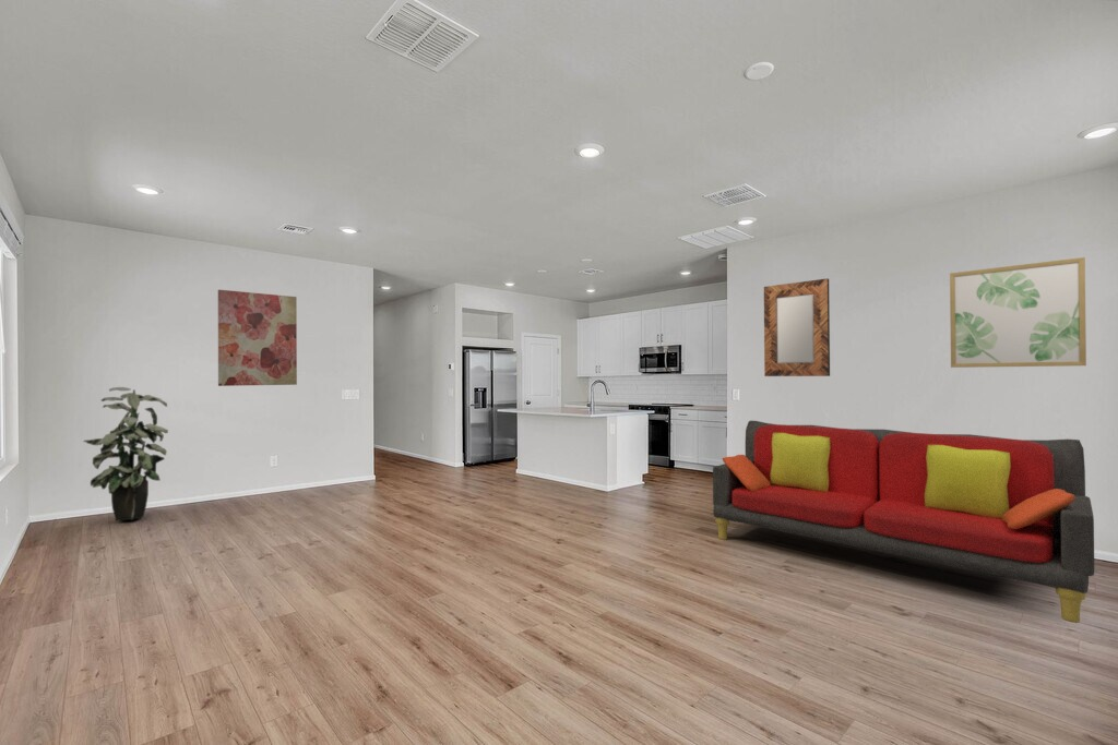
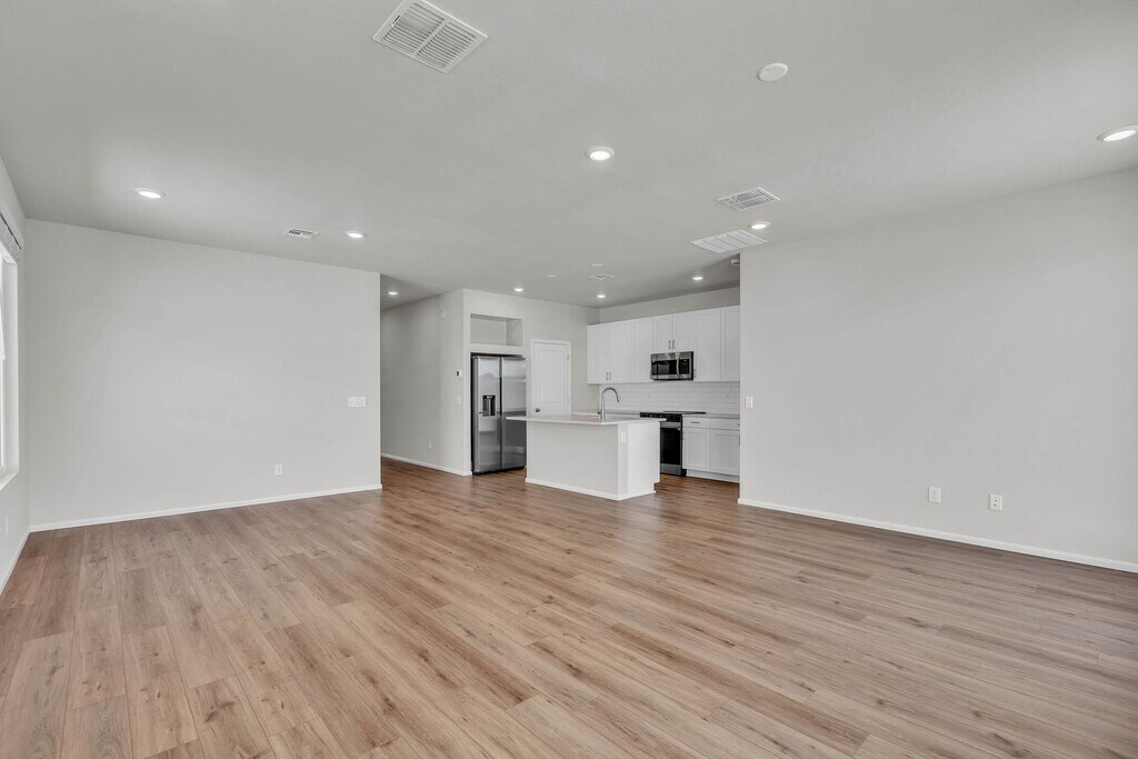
- wall art (259, 339)
- sofa (875, 495)
- wall art (1013, 316)
- home mirror (795, 329)
- indoor plant (127, 453)
